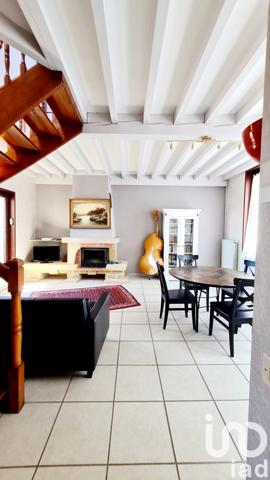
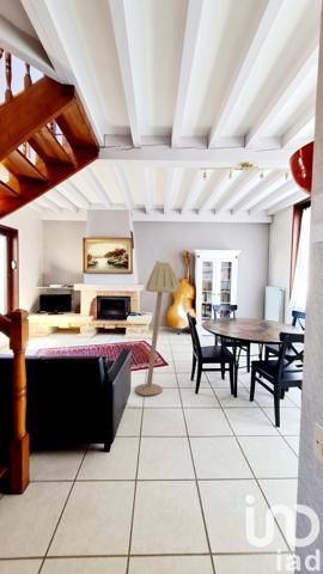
+ floor lamp (157, 325)
